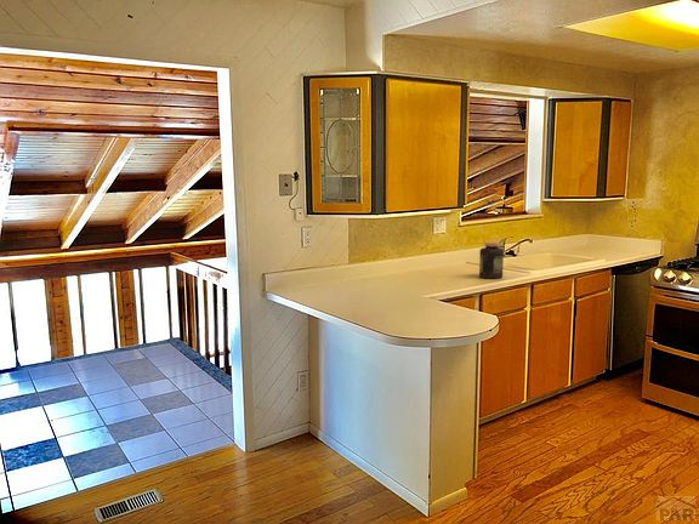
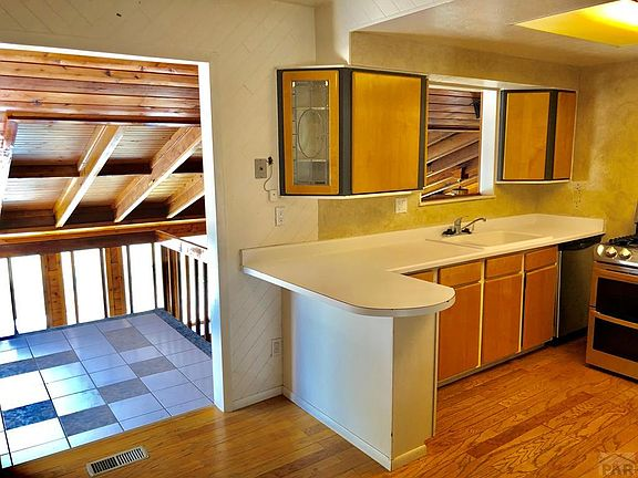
- jar (490, 260)
